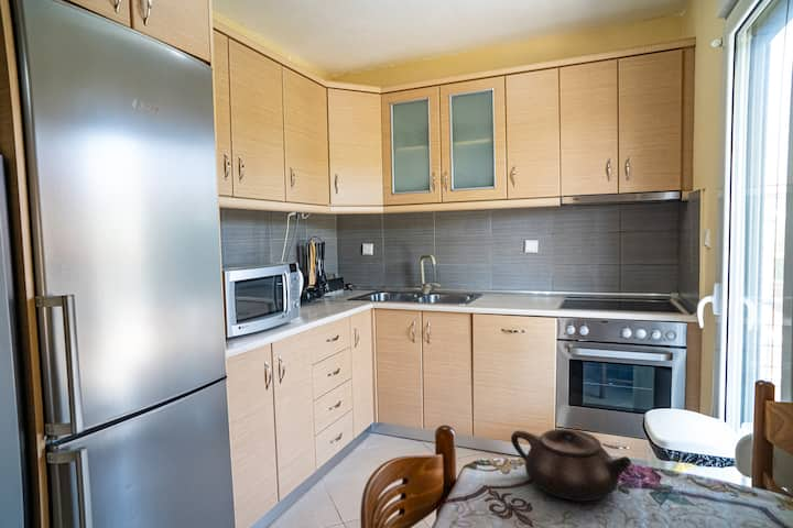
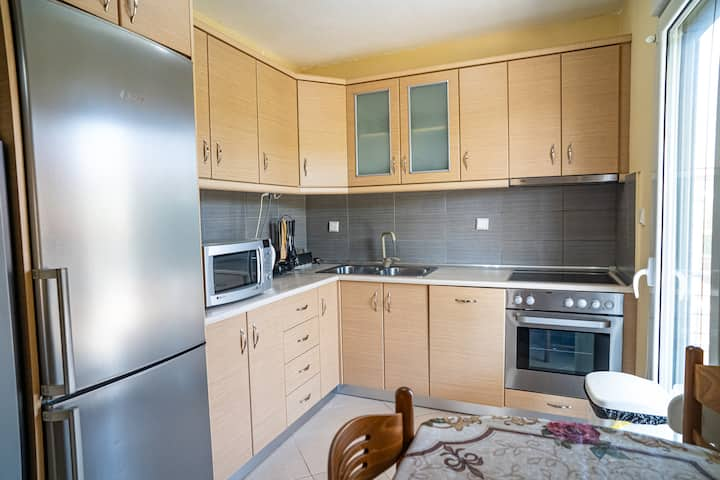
- teapot (568, 455)
